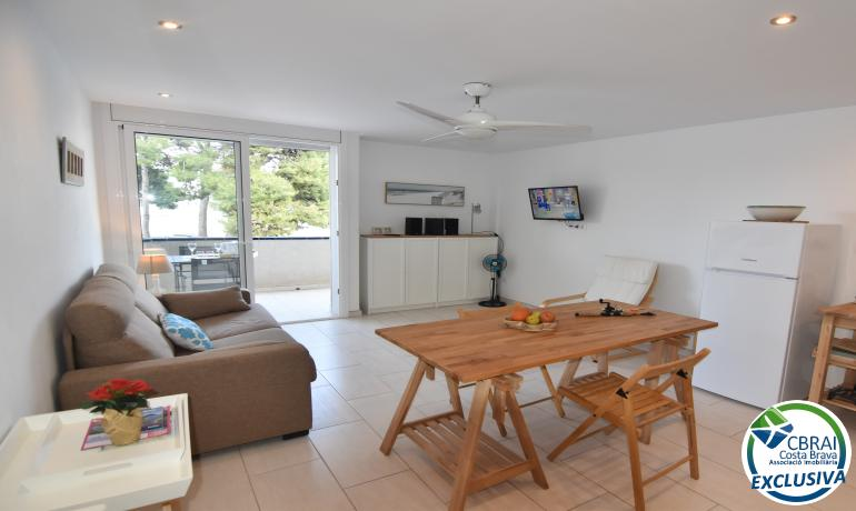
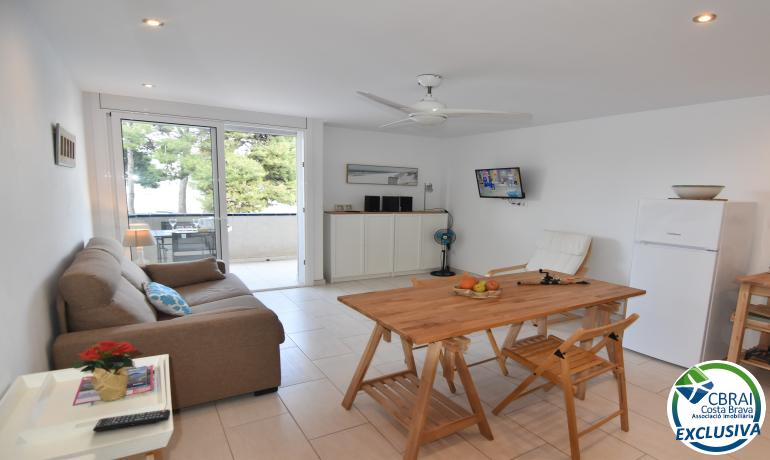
+ remote control (133, 420)
